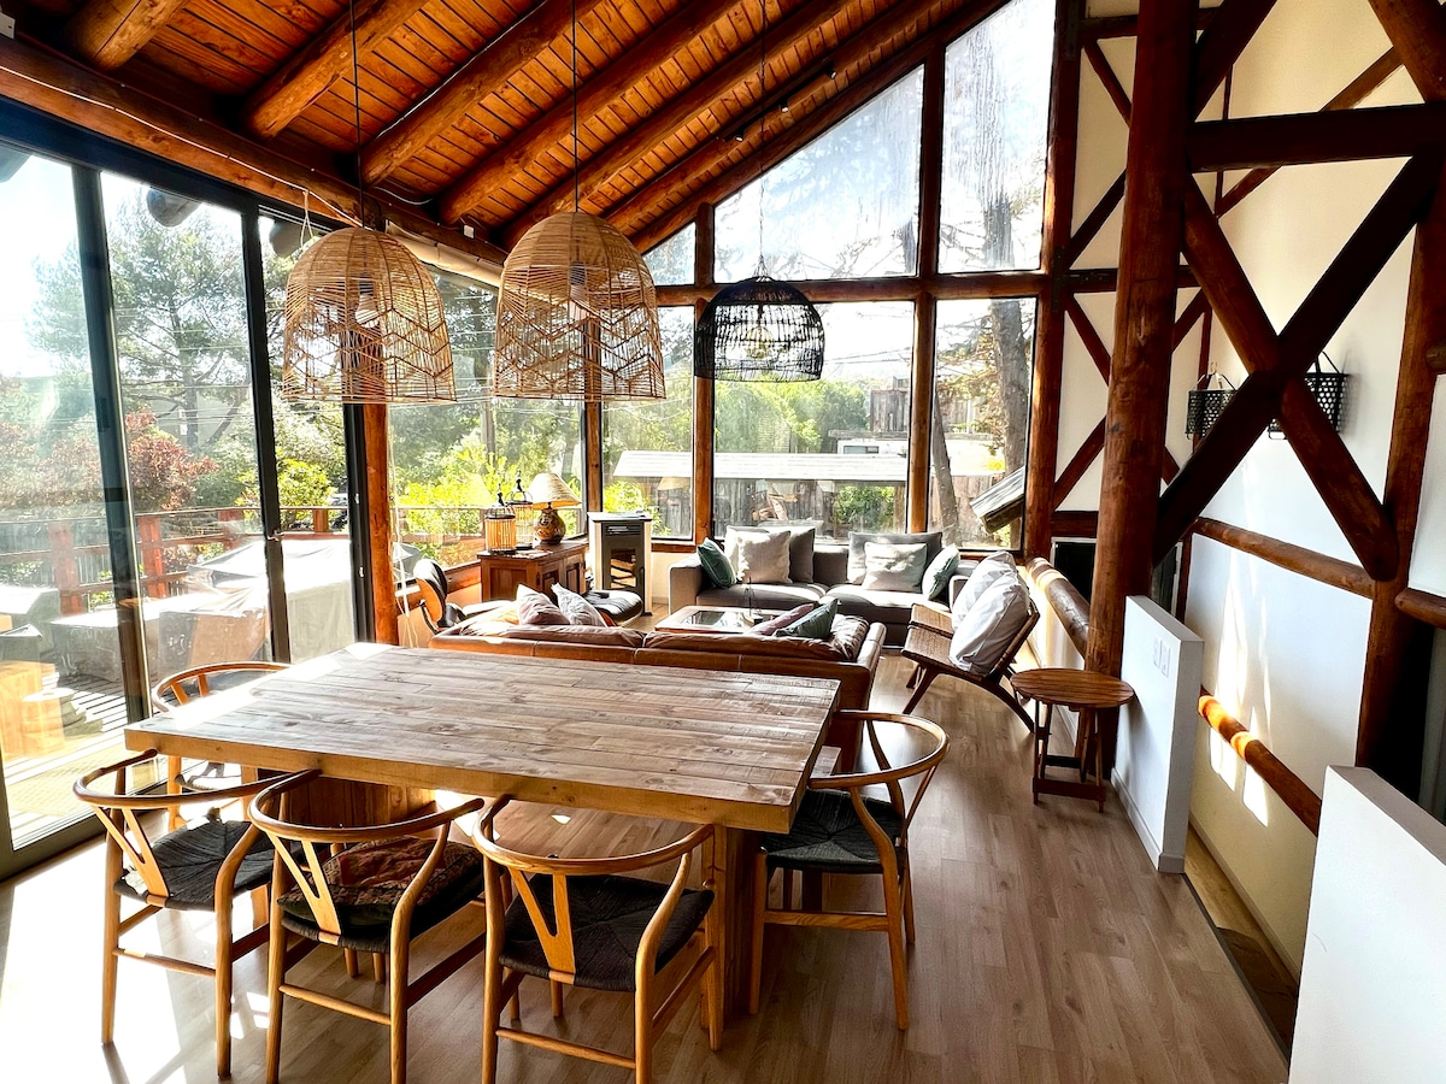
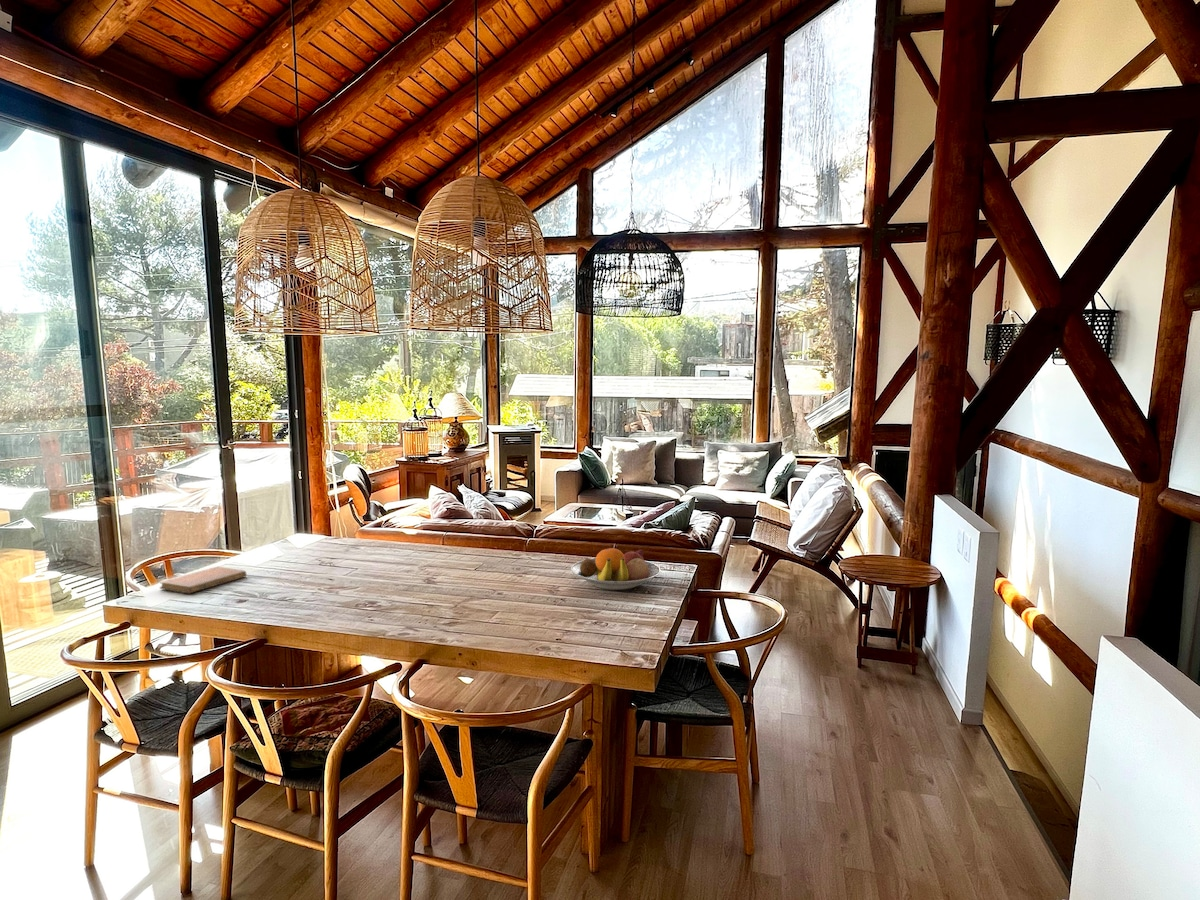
+ fruit bowl (615, 565)
+ notebook (204, 579)
